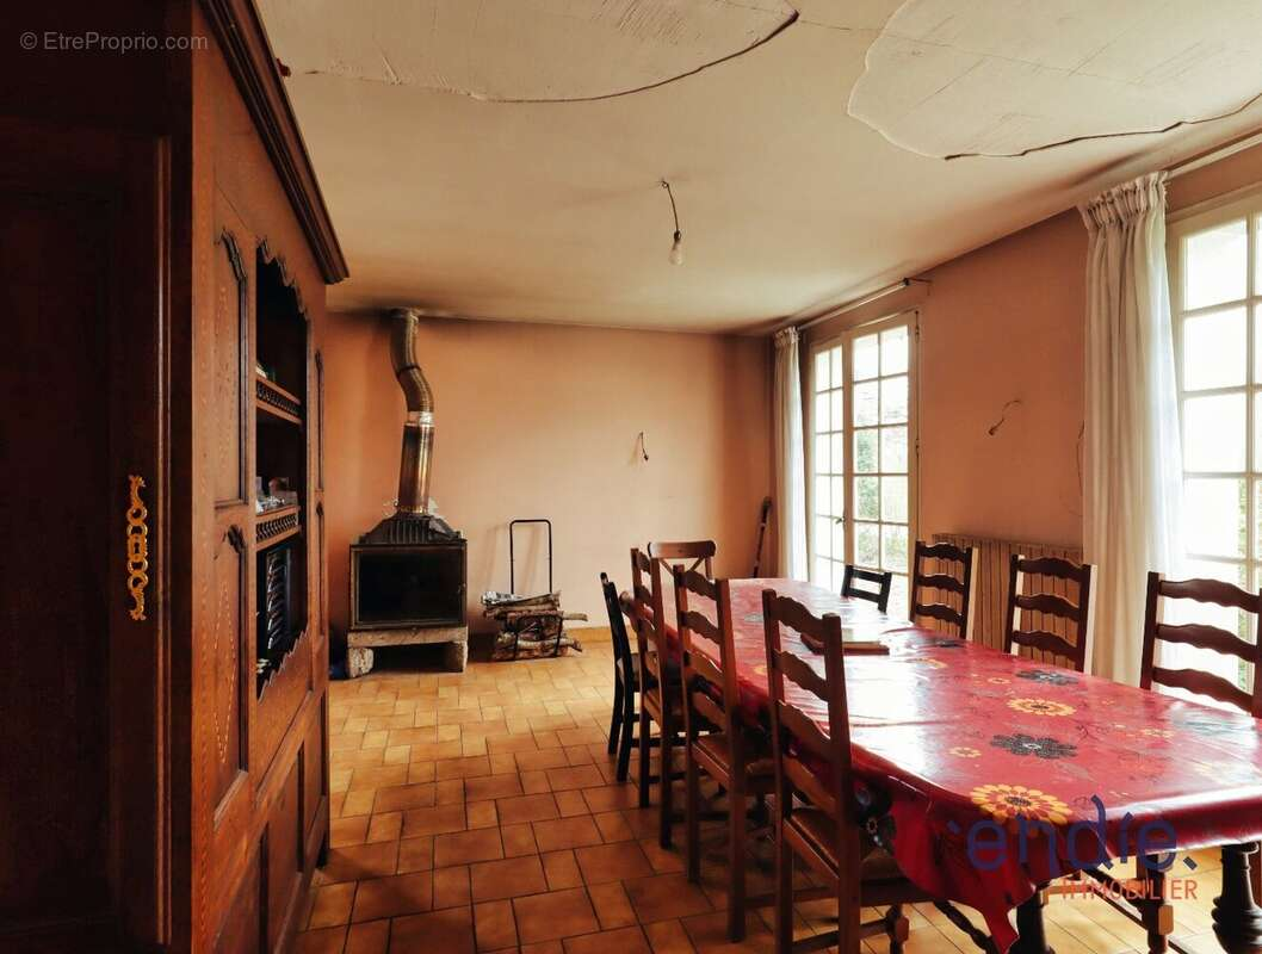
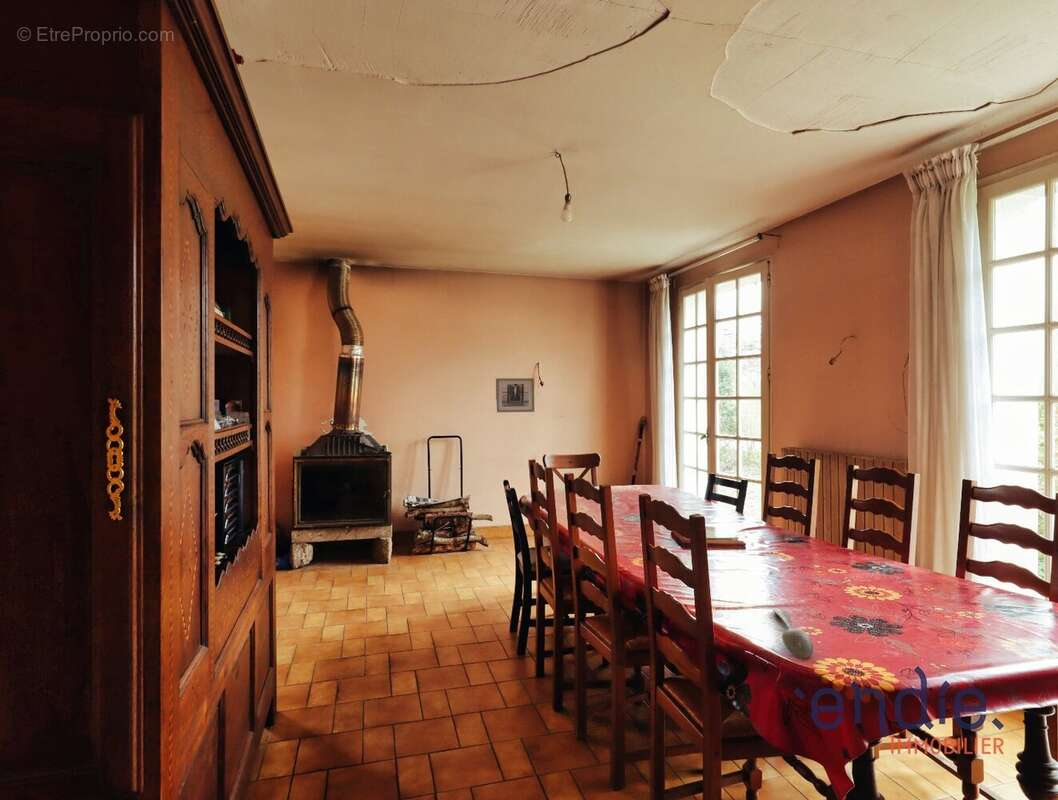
+ spoon (787, 625)
+ wall art (515, 395)
